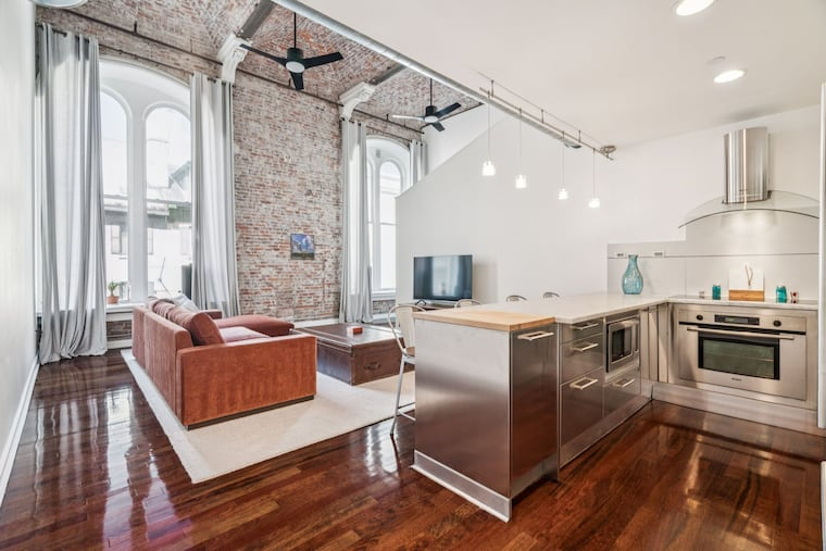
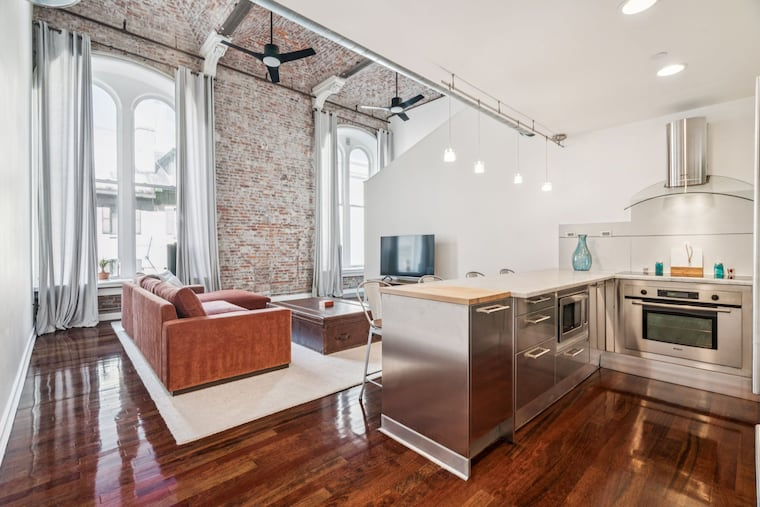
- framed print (302, 247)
